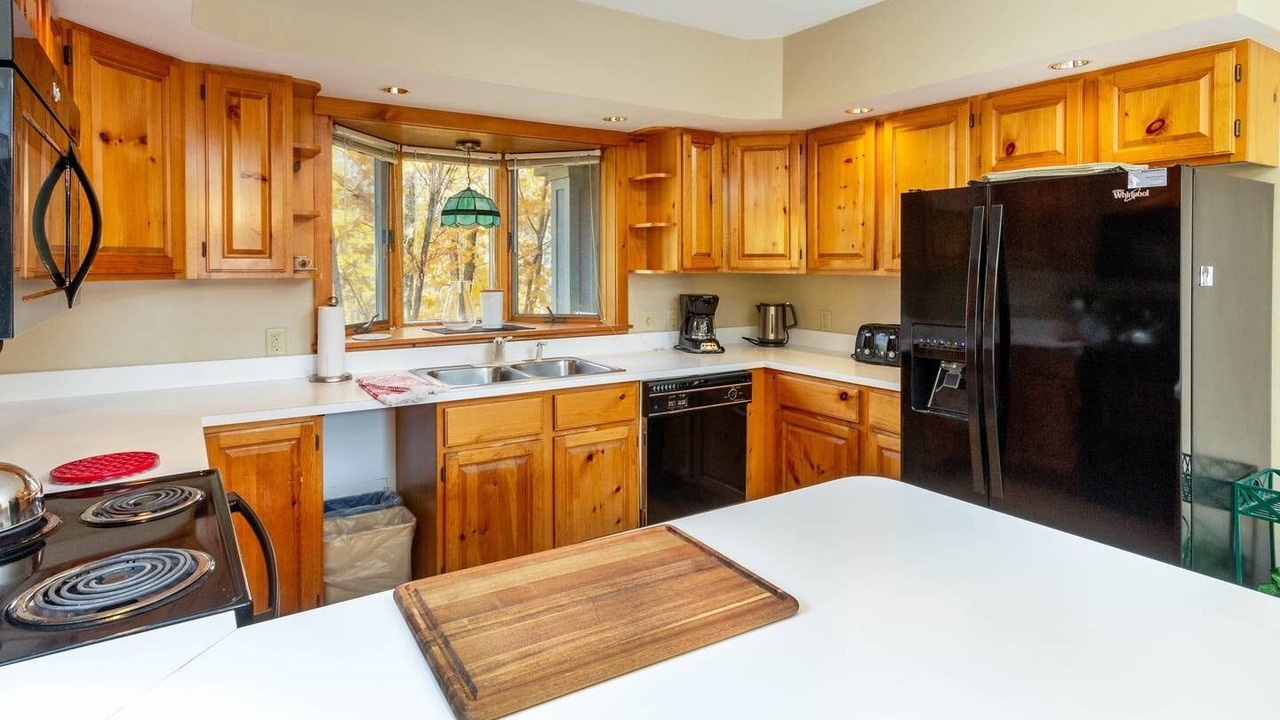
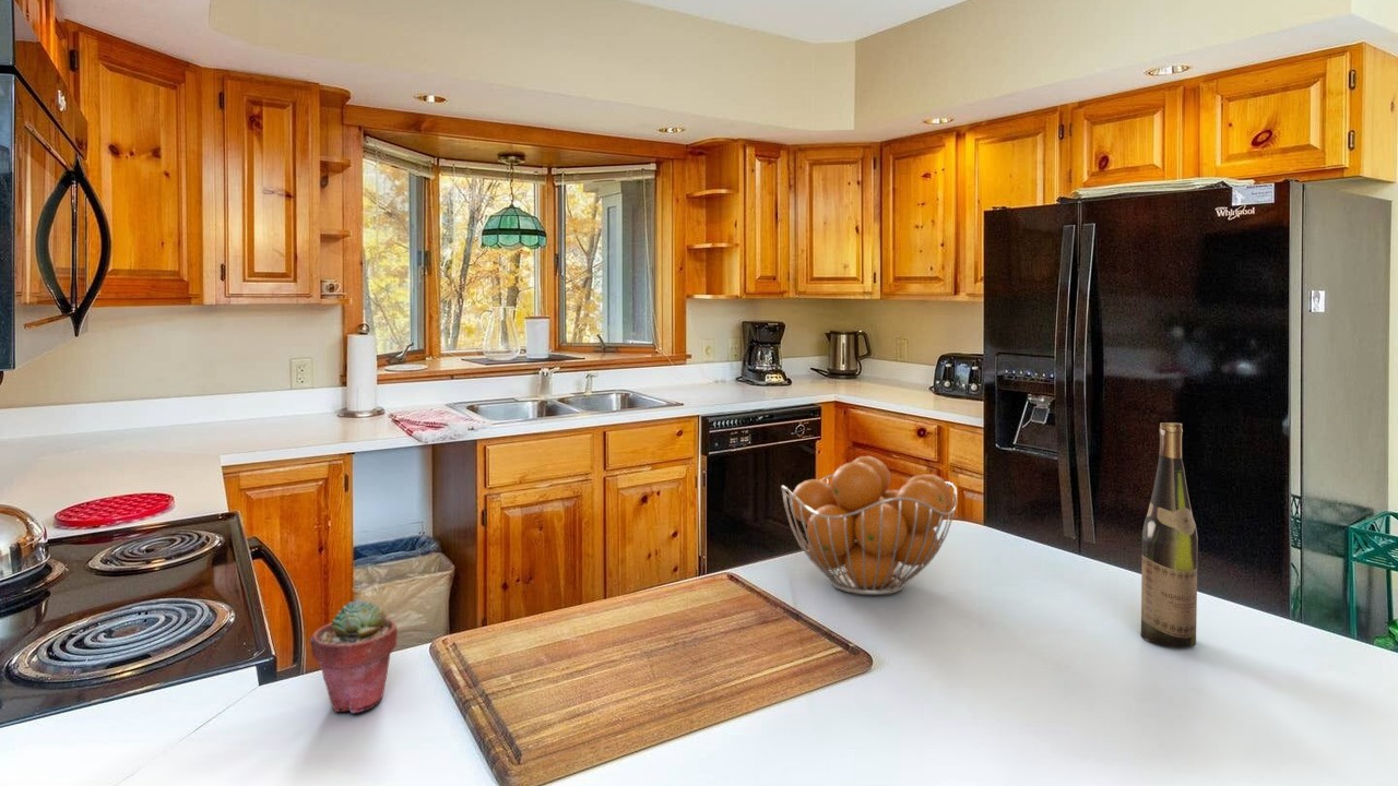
+ fruit basket (867, 522)
+ potted succulent (355, 650)
+ wine bottle (1169, 532)
